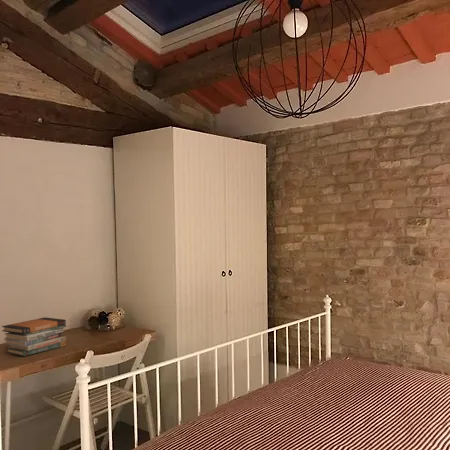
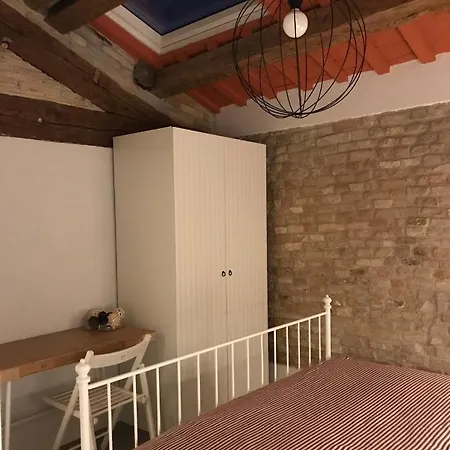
- book stack (35, 336)
